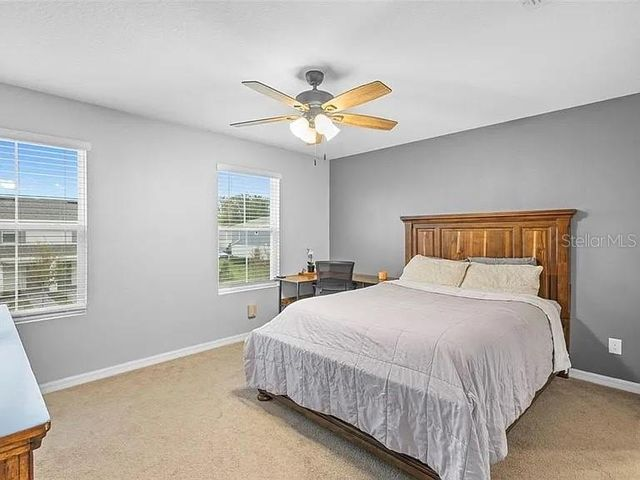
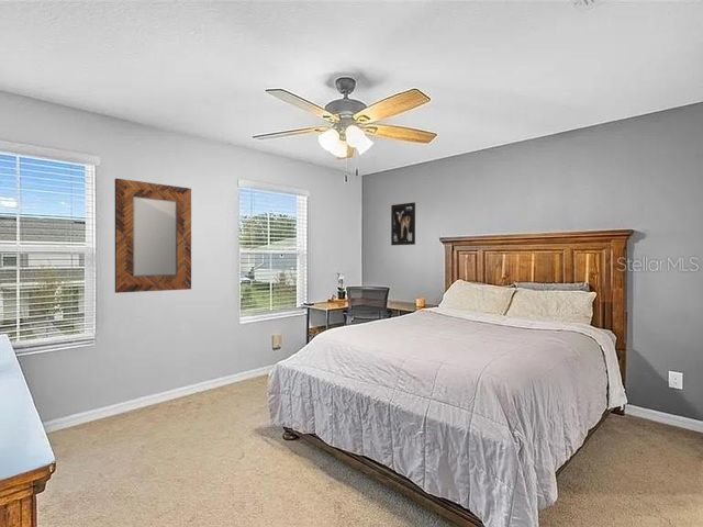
+ home mirror (155, 237)
+ wall art (402, 224)
